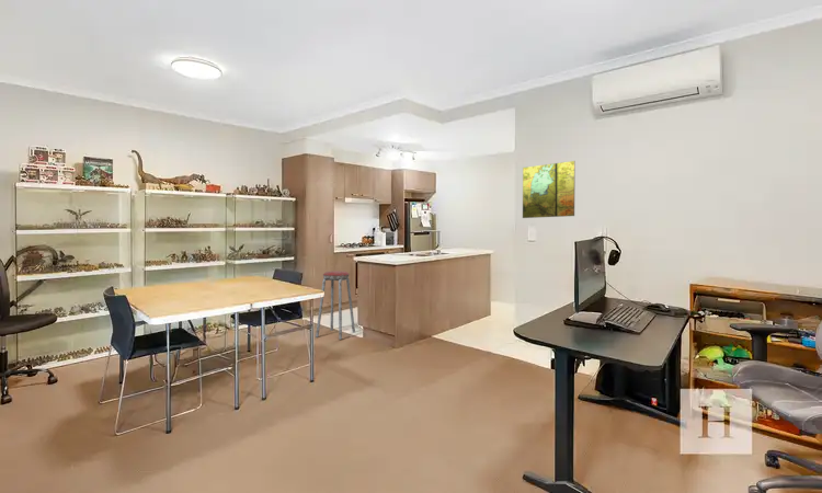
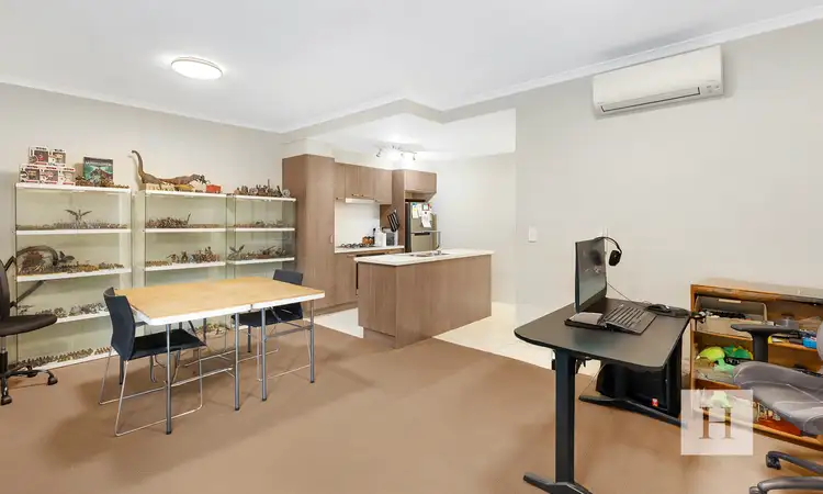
- music stool (339, 302)
- map (547, 191)
